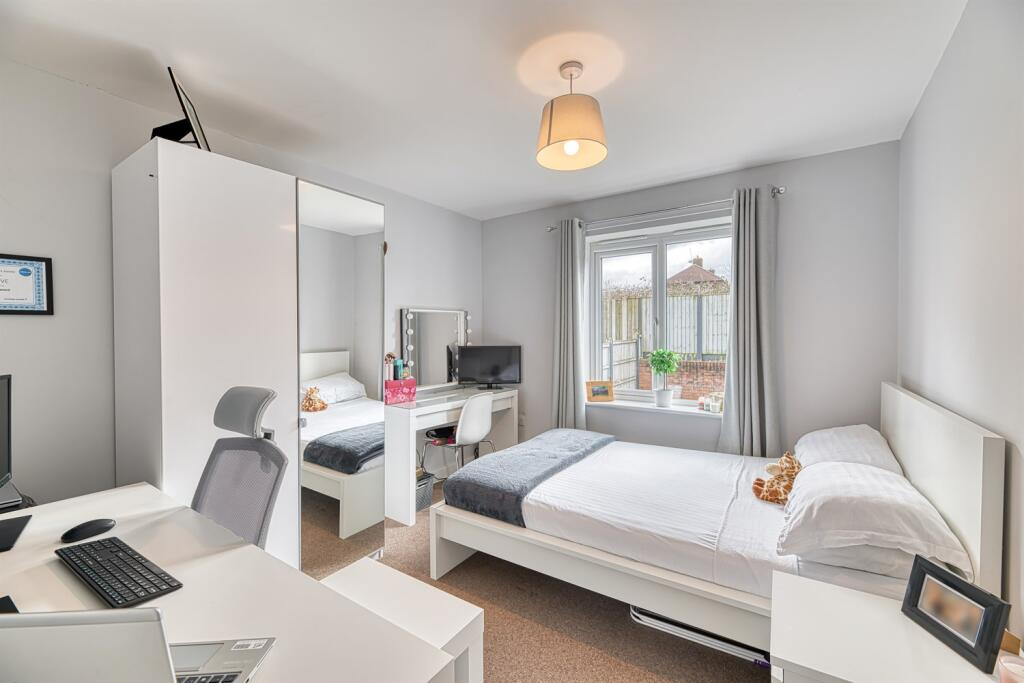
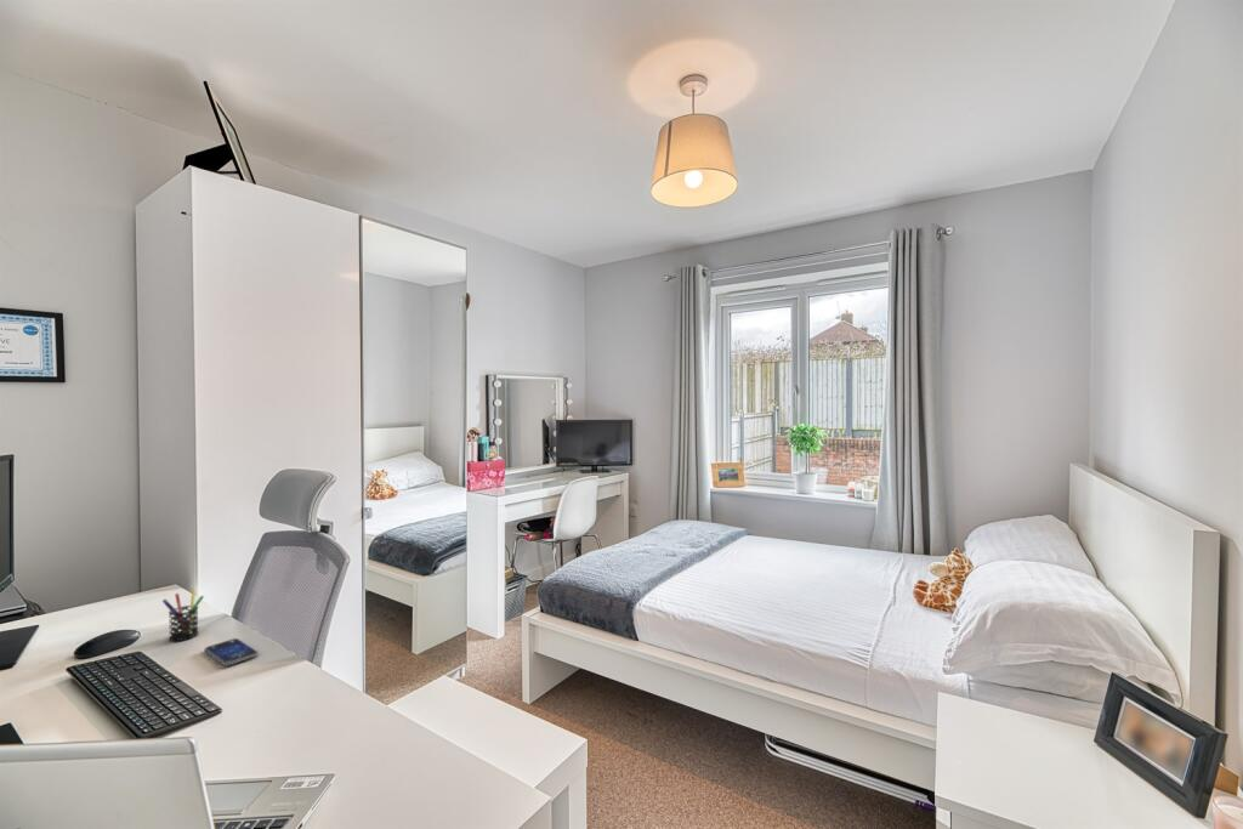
+ smartphone (231, 651)
+ pen holder (186, 613)
